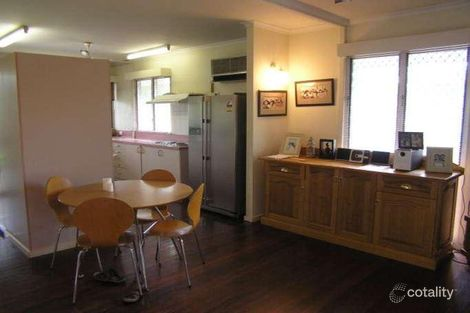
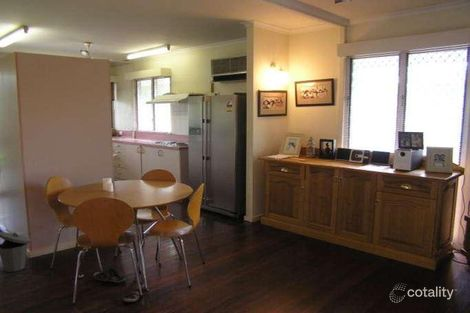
+ trash can (15, 249)
